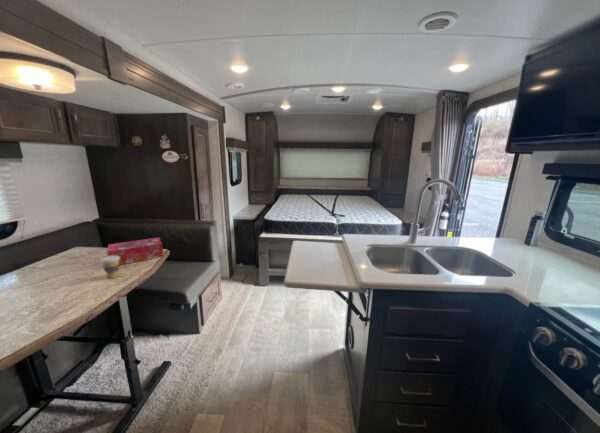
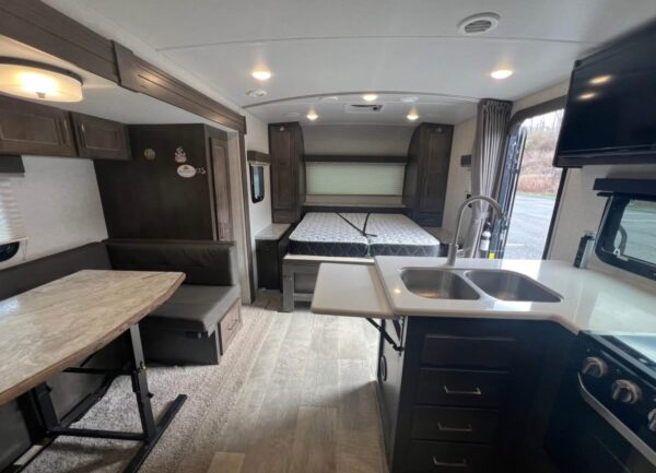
- coffee cup (111, 267)
- tissue box (136, 250)
